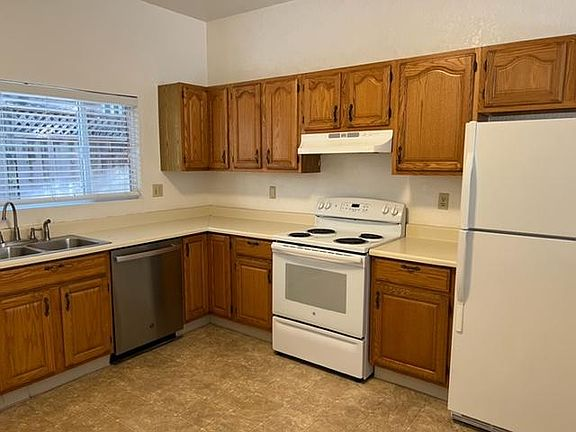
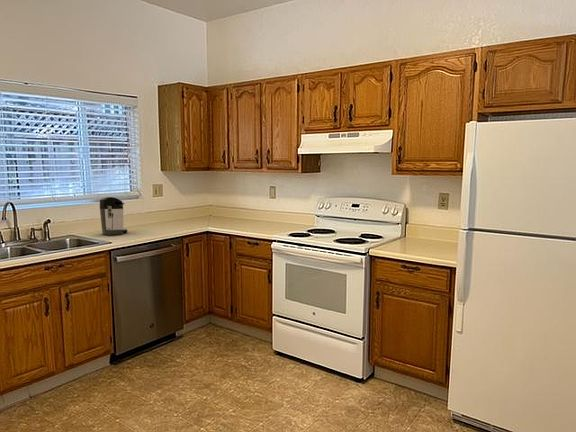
+ coffee maker (115, 215)
